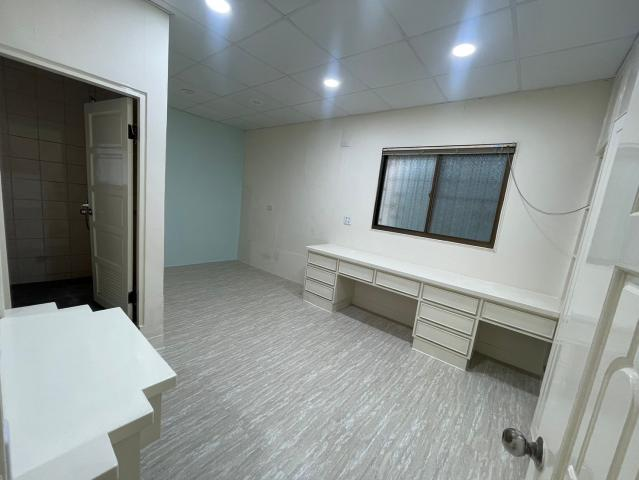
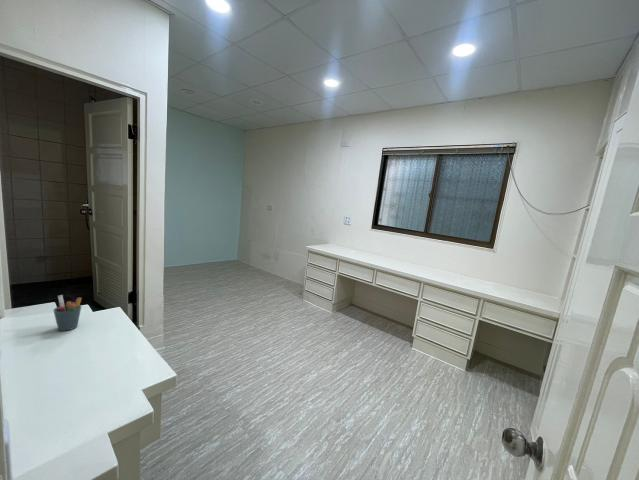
+ pen holder (68, 312)
